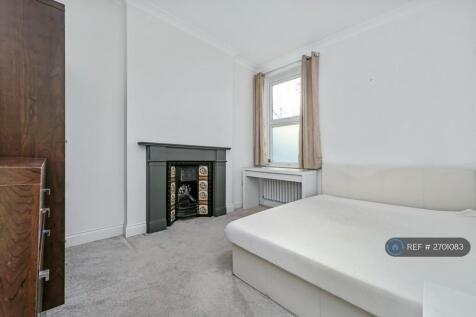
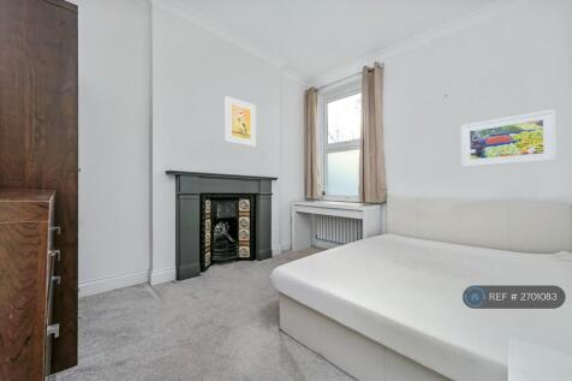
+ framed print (240, 121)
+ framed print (504, 141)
